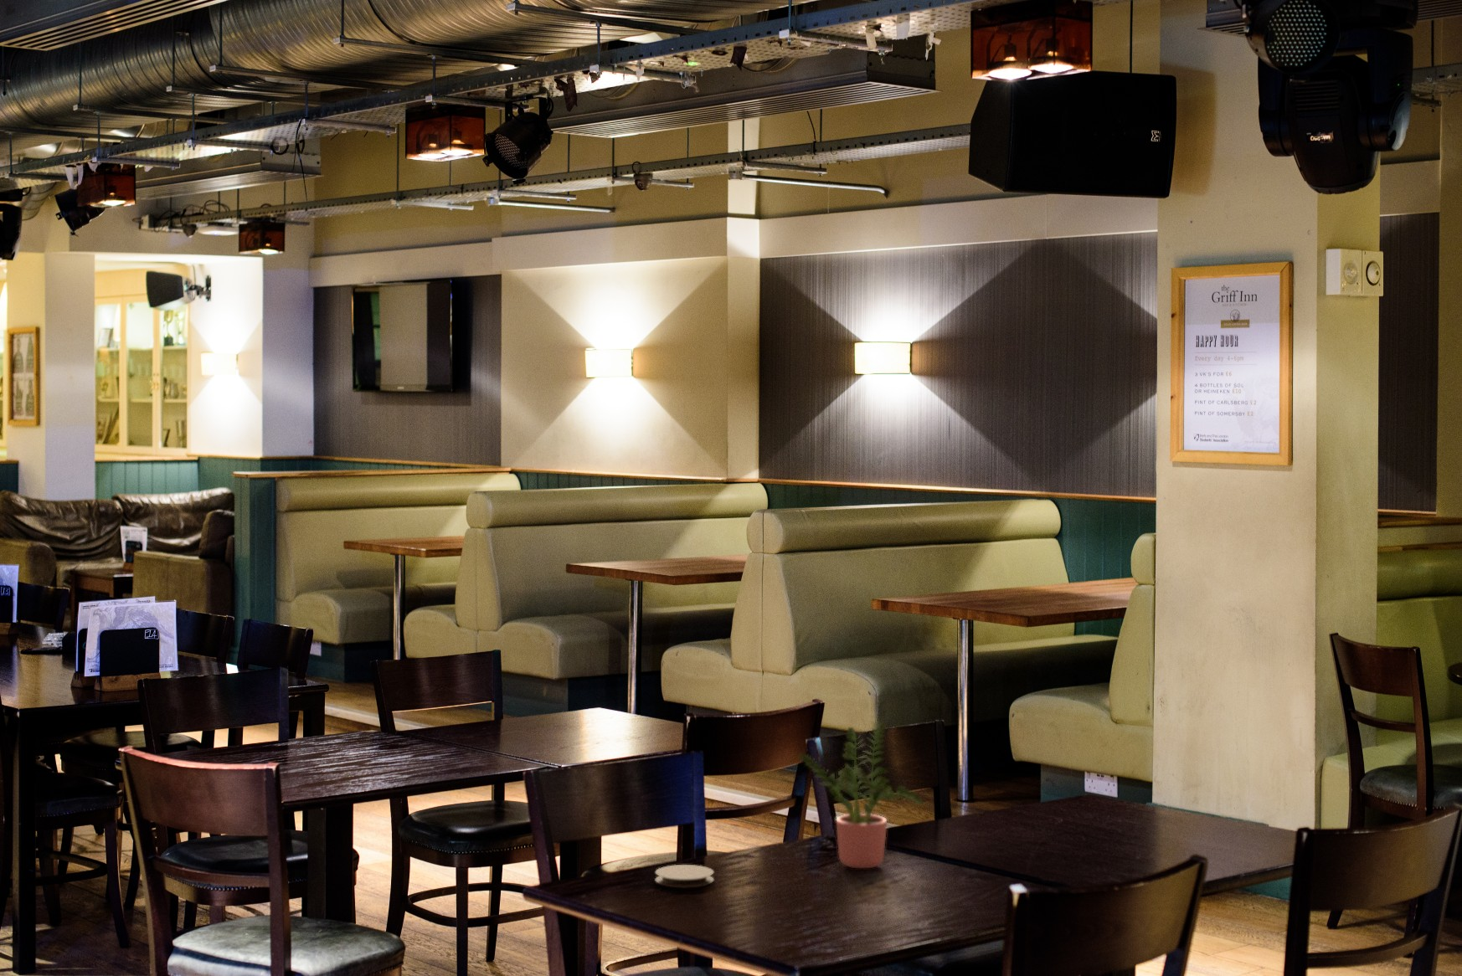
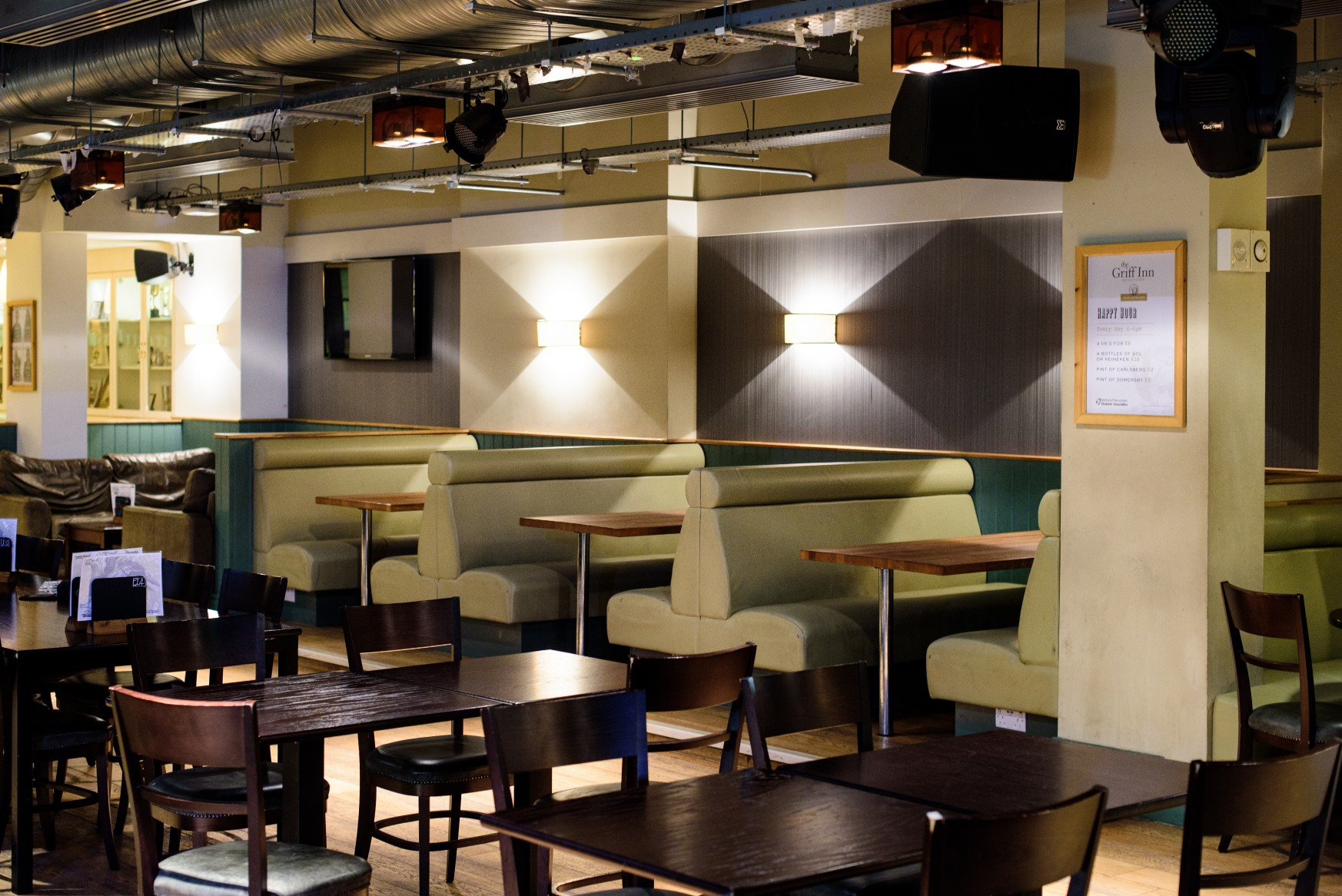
- potted plant (865, 800)
- coaster (684, 876)
